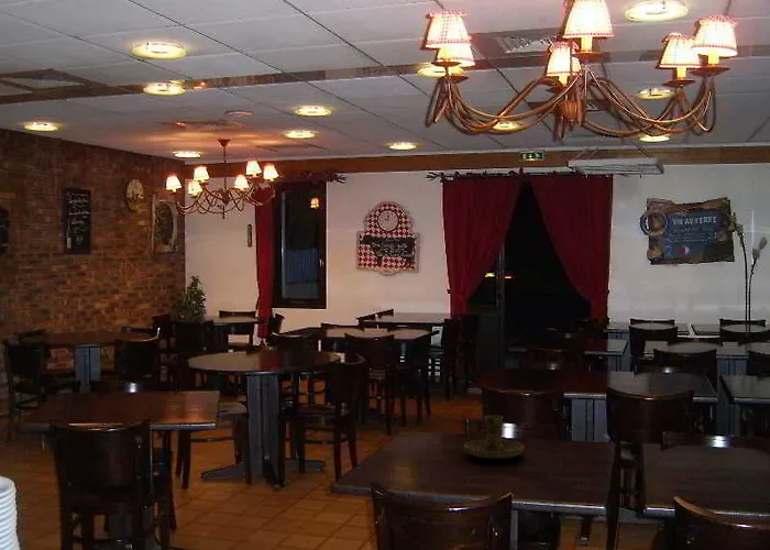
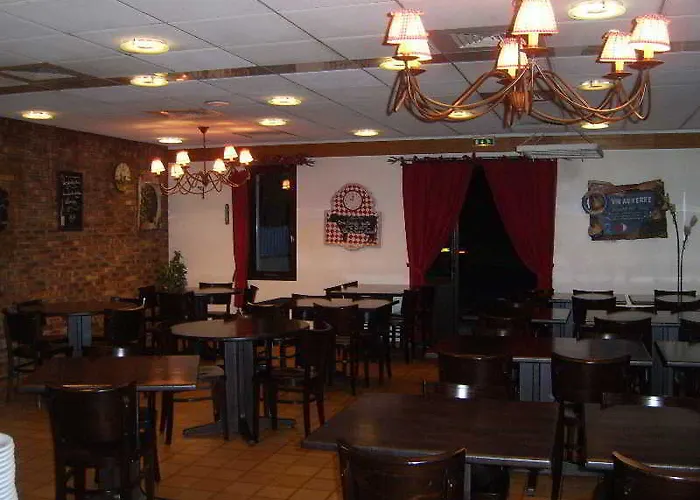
- candle holder (491, 438)
